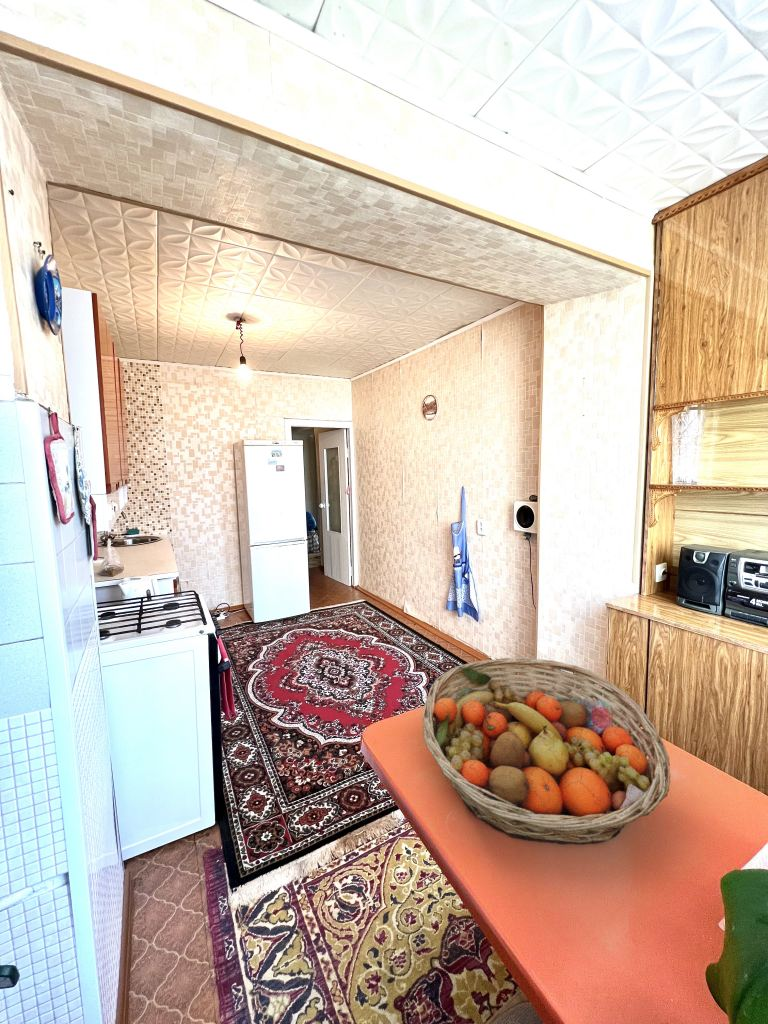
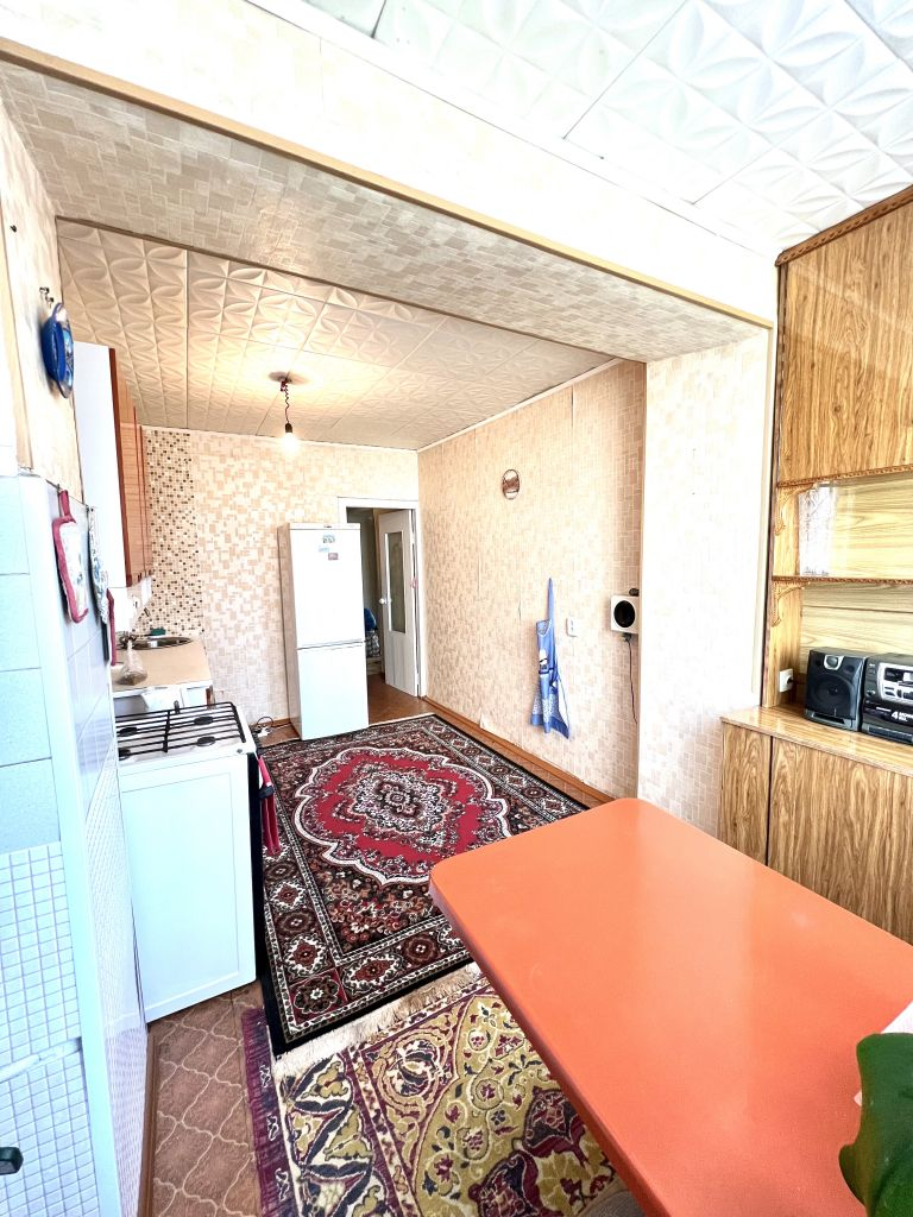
- fruit basket (535, 740)
